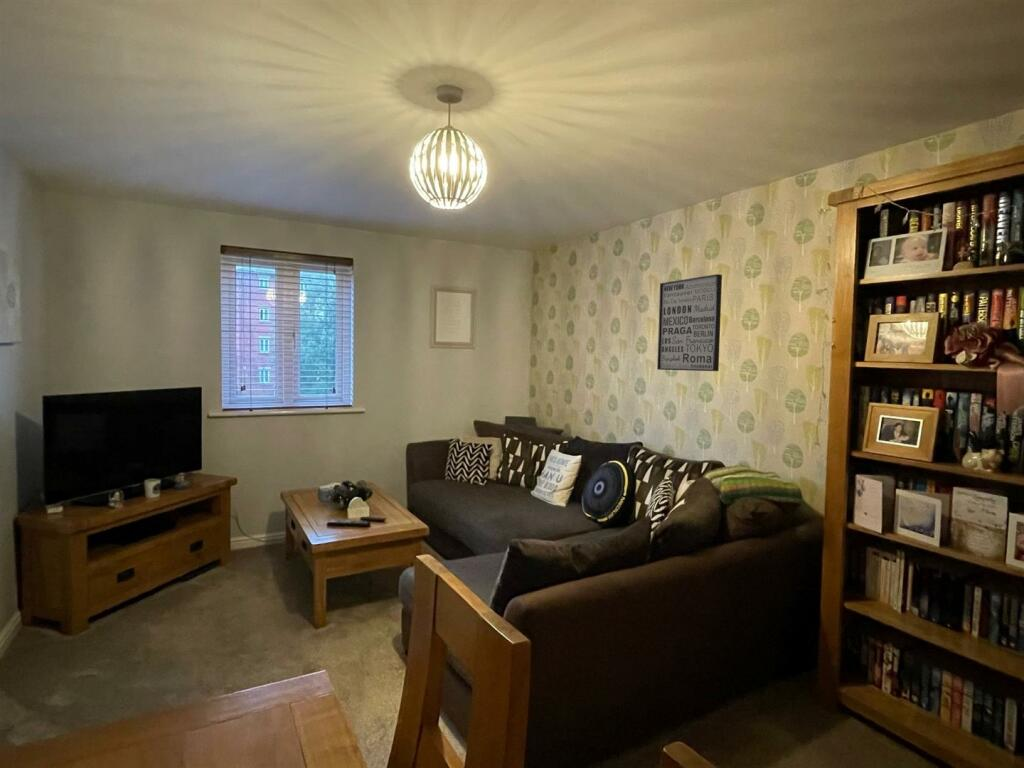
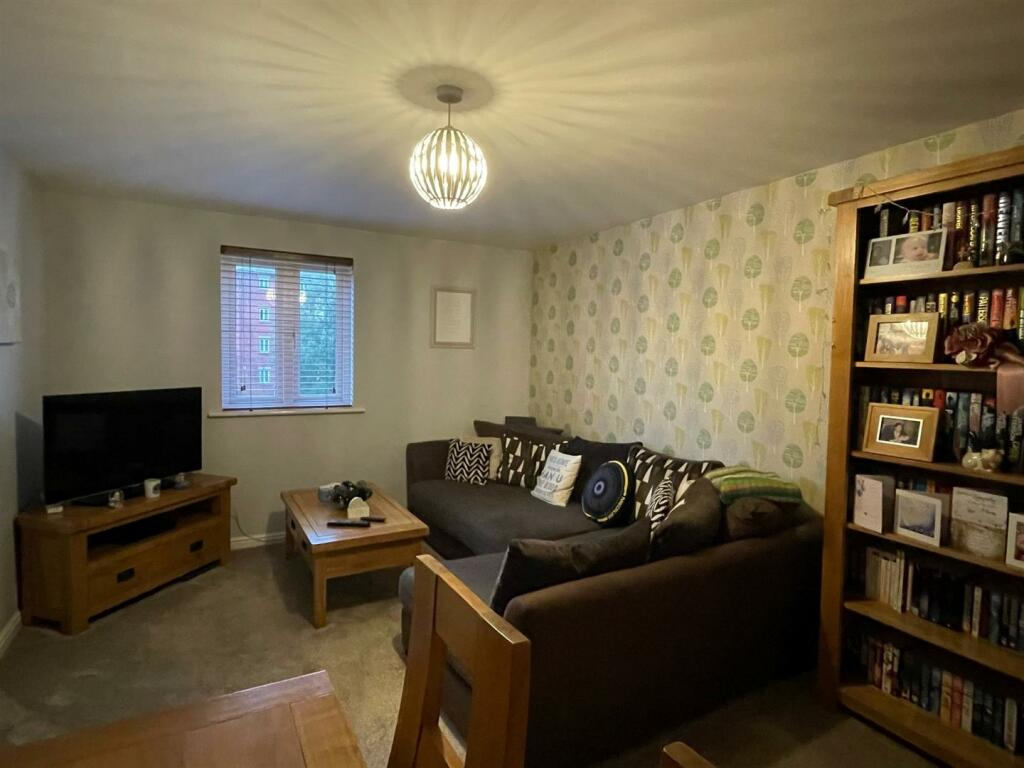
- wall art (687, 324)
